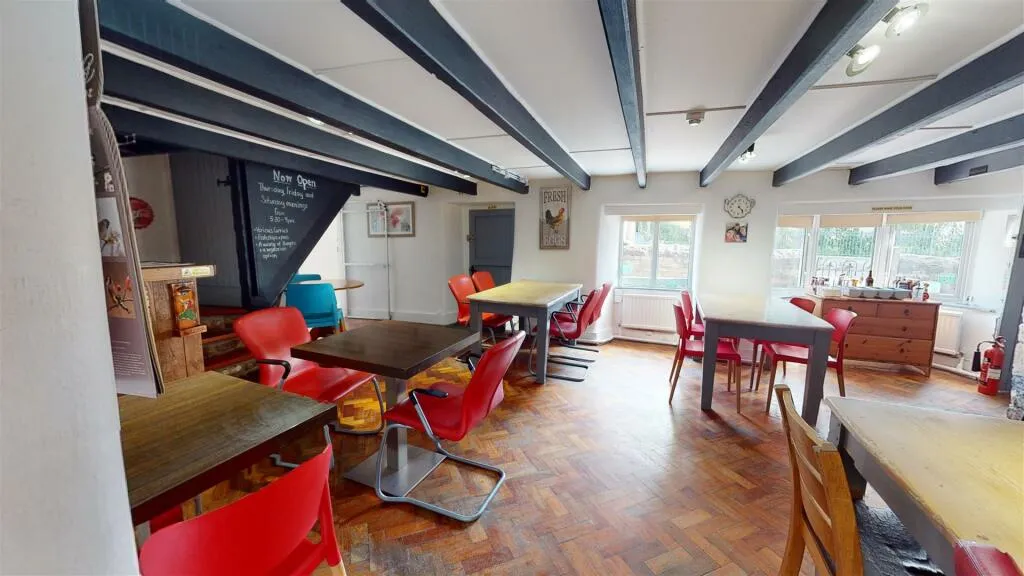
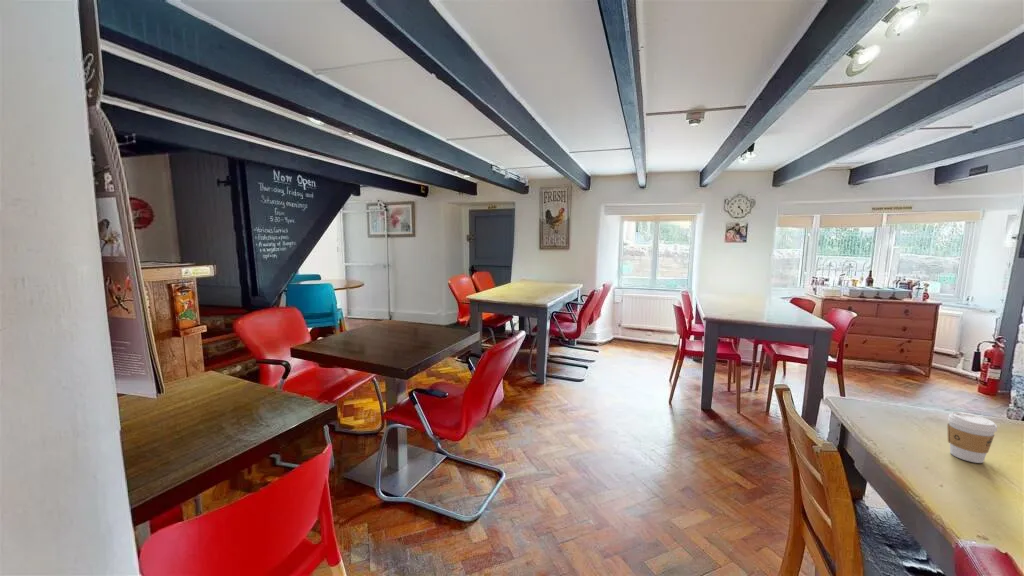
+ coffee cup (969, 436)
